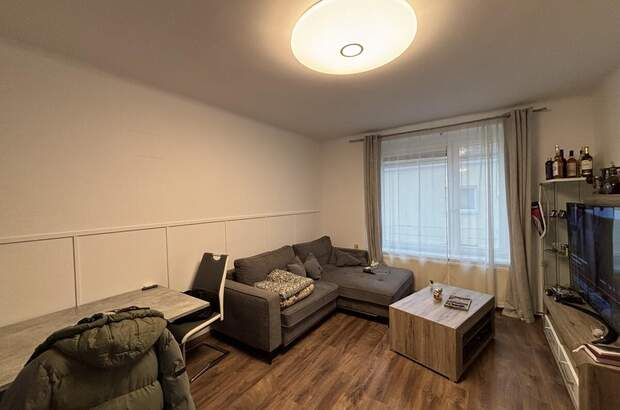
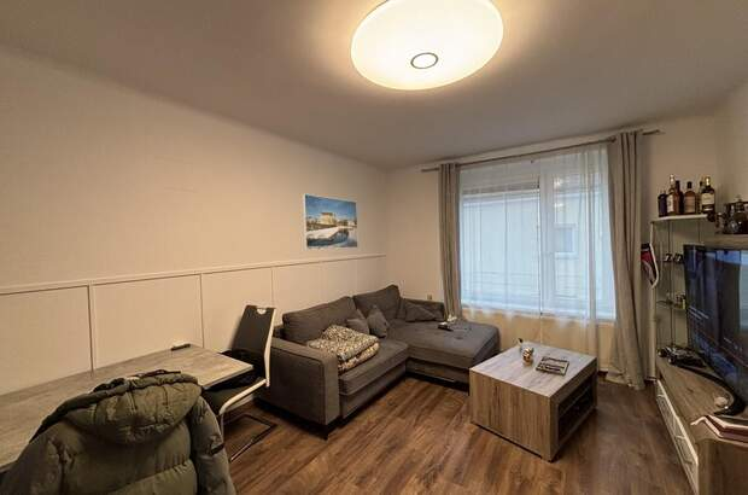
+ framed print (333, 223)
